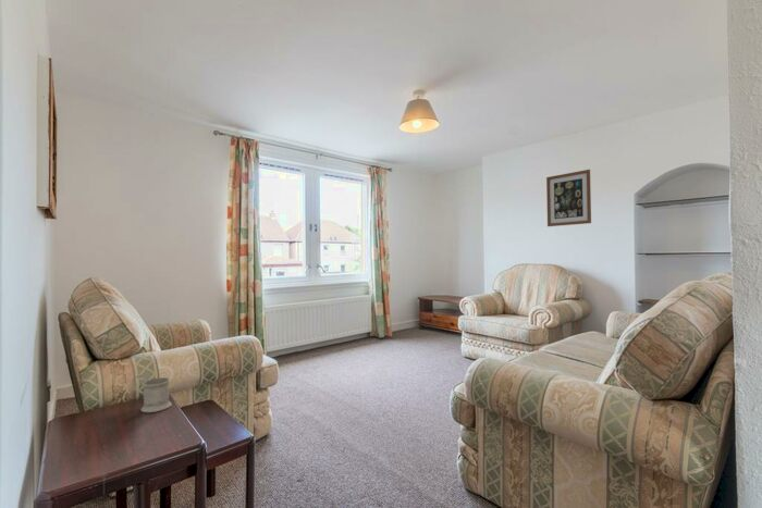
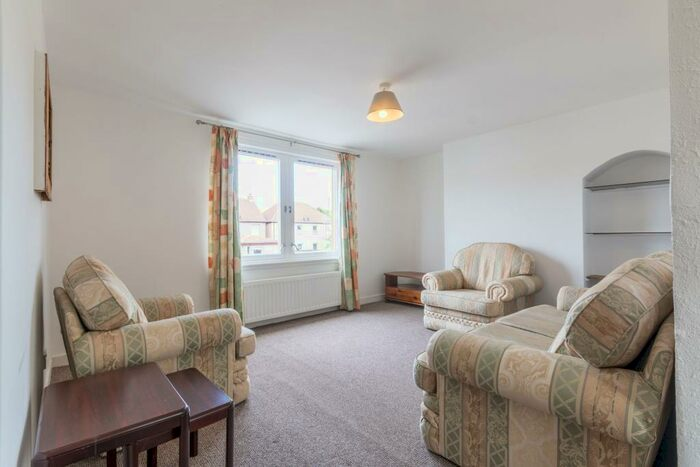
- mug (150, 391)
- wall art (567, 199)
